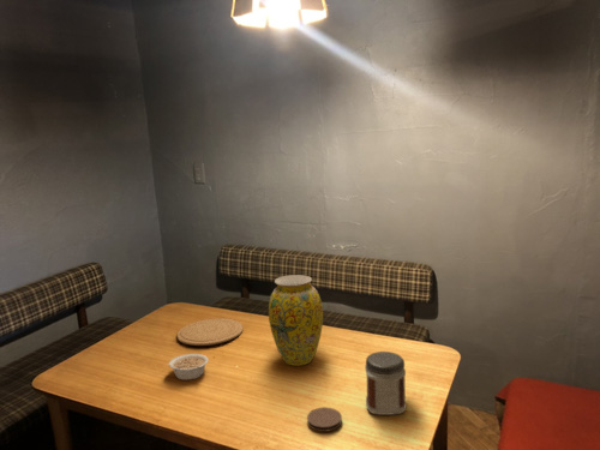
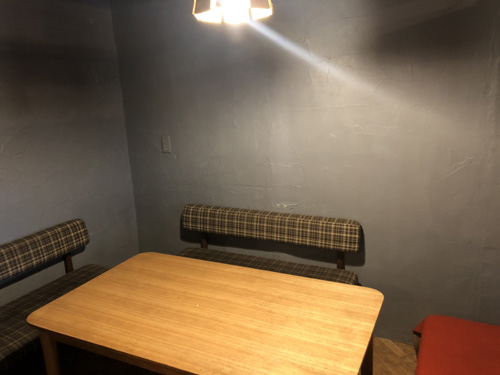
- legume (190, 366)
- plate (210, 330)
- jar (385, 382)
- coaster (324, 419)
- vase (295, 319)
